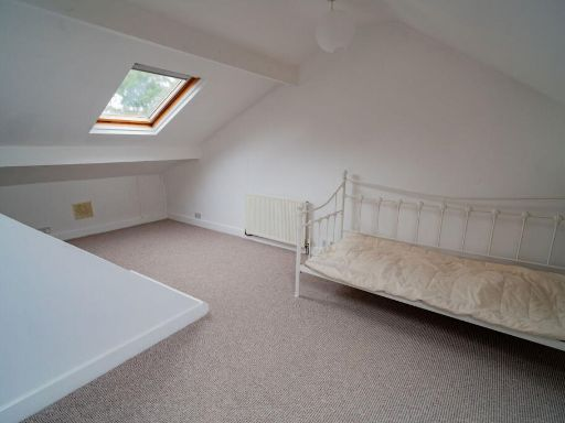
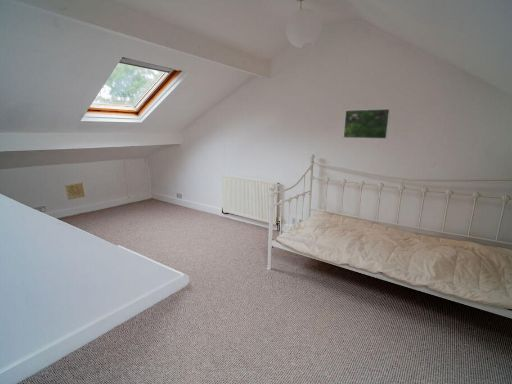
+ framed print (365, 124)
